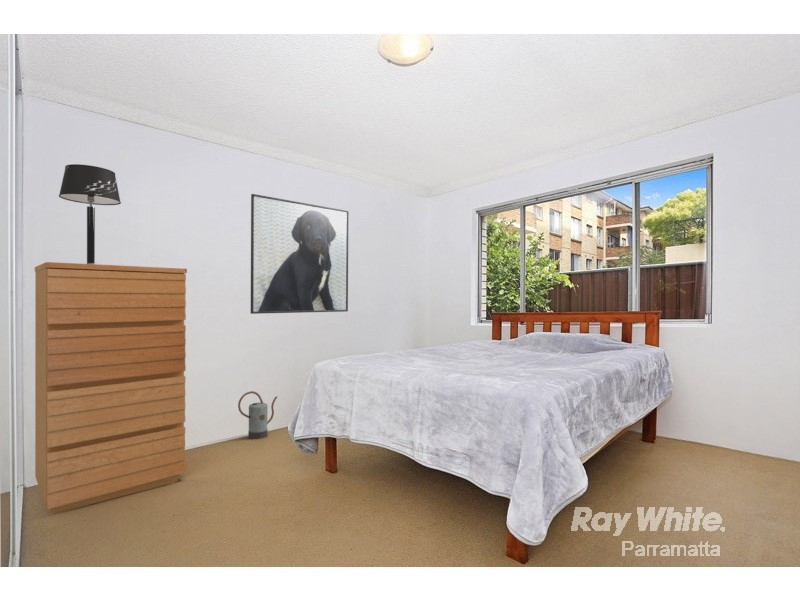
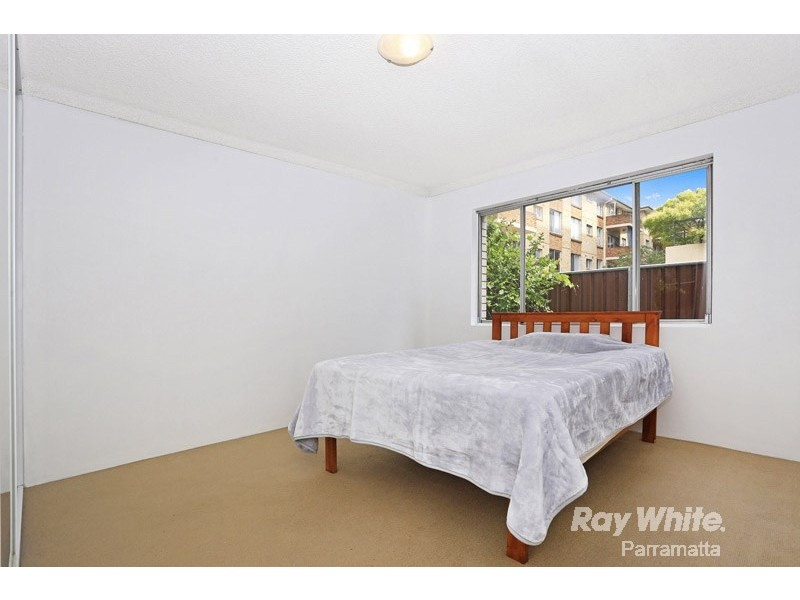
- watering can (258, 413)
- table lamp (90, 218)
- dresser (111, 376)
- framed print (303, 257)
